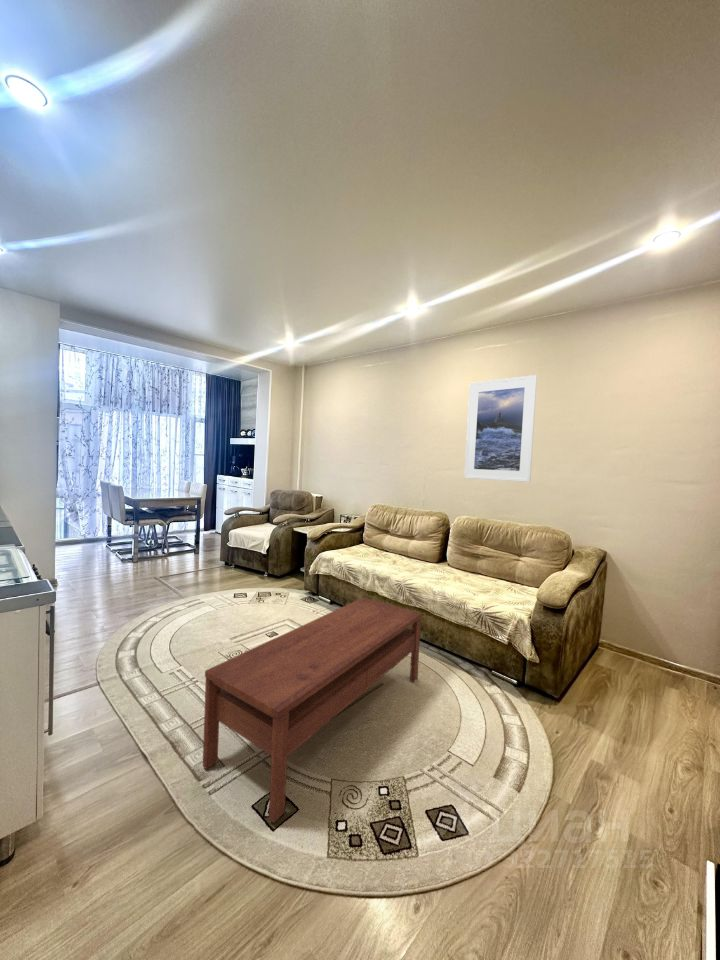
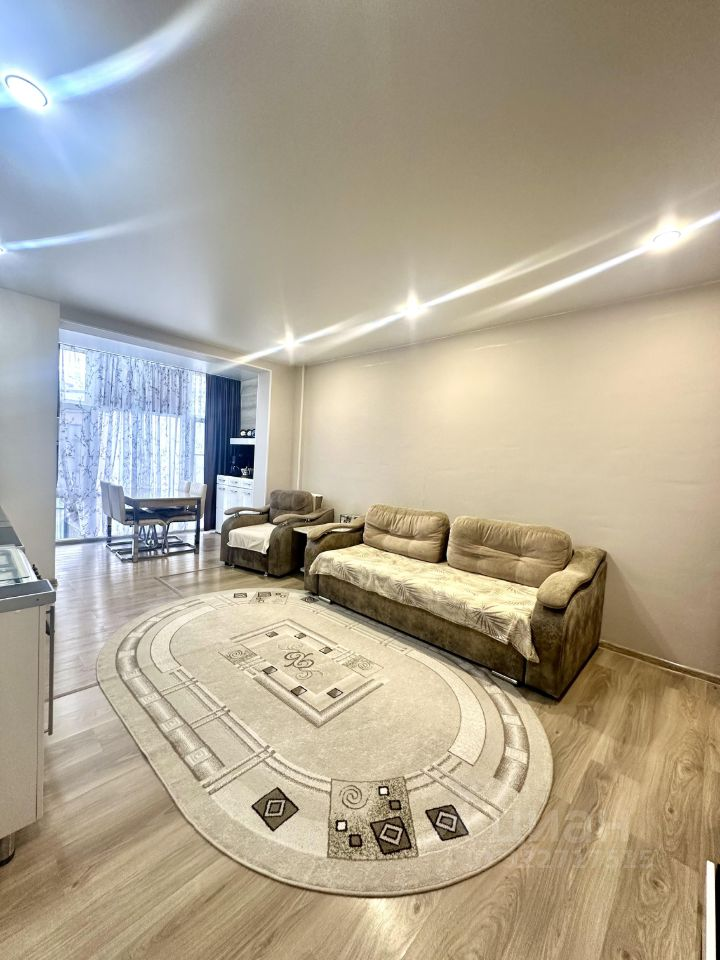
- coffee table (332, 675)
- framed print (498, 430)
